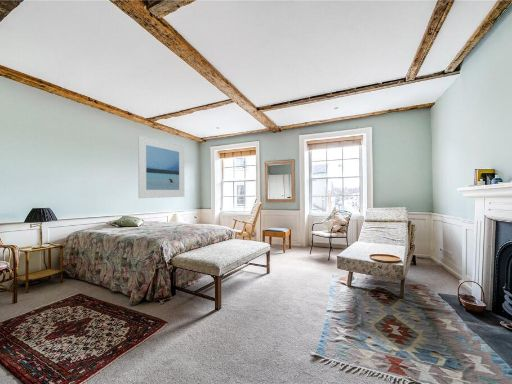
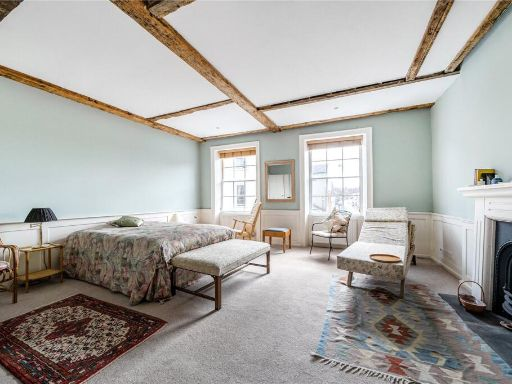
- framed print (163, 169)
